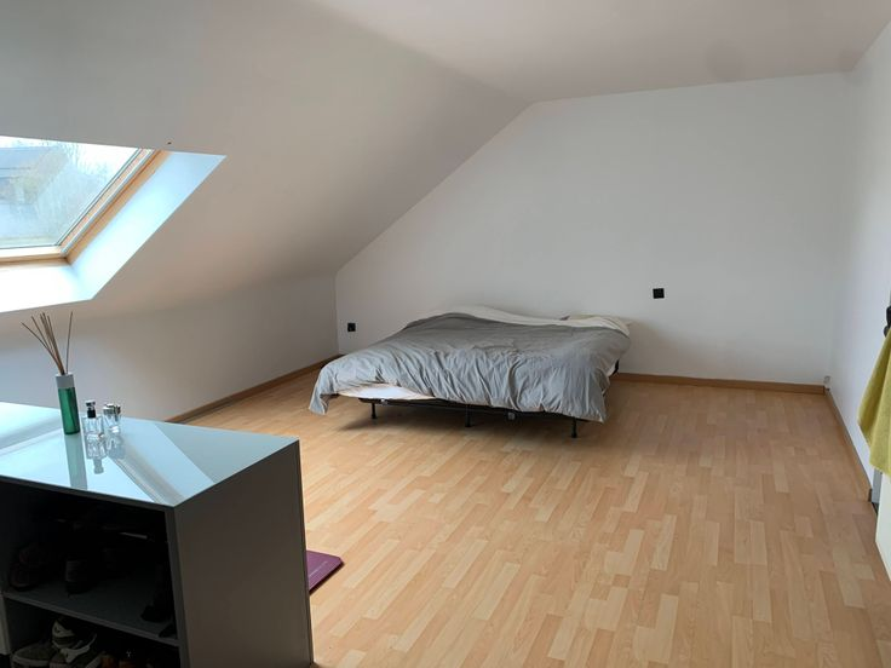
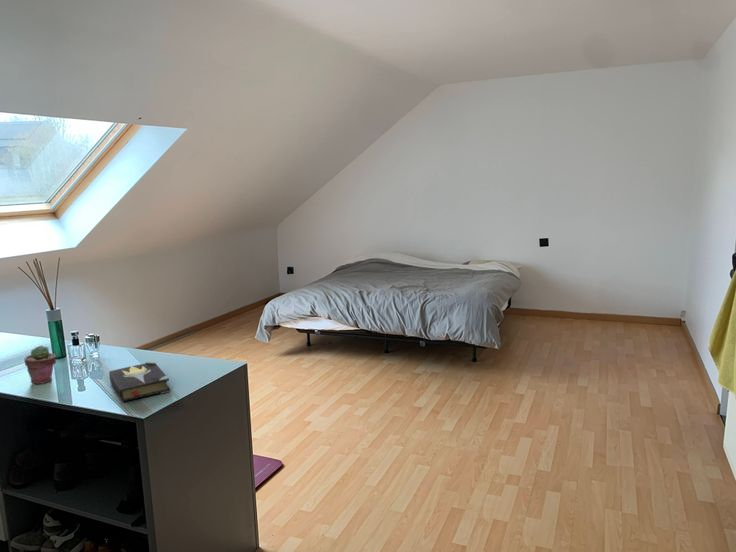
+ hardback book (138, 379)
+ potted succulent (40, 363)
